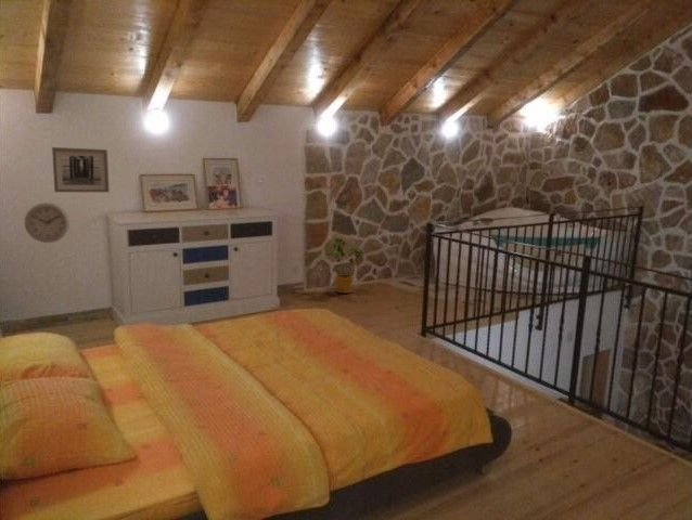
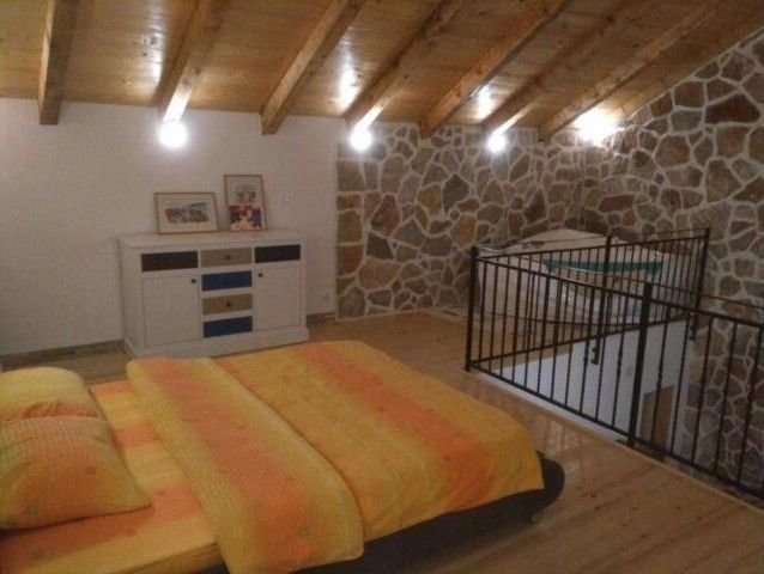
- wall art (81, 170)
- wall clock (47, 222)
- house plant (339, 262)
